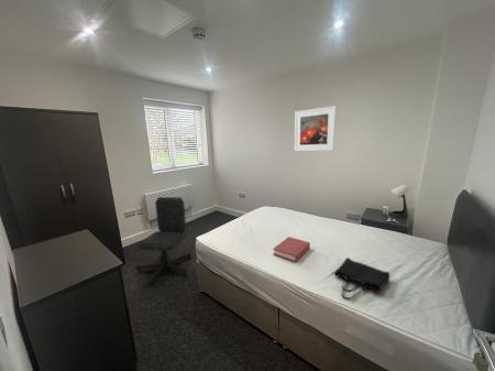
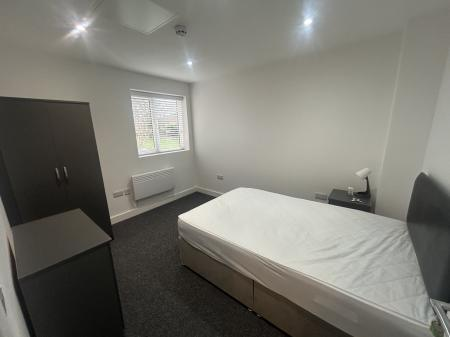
- tote bag (356, 279)
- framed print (314, 130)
- hardback book (292, 248)
- chair (161, 237)
